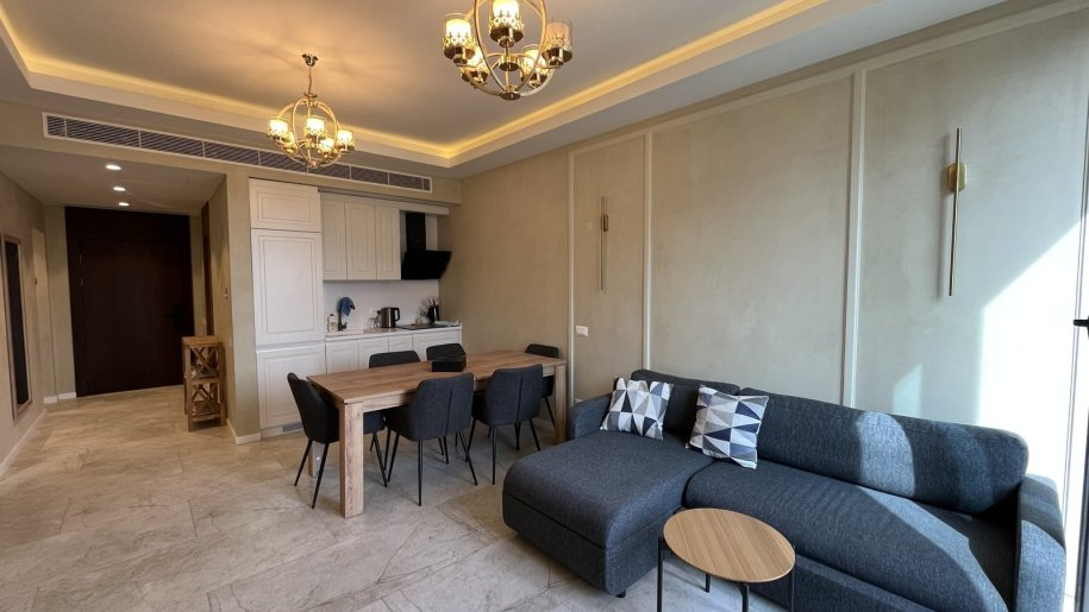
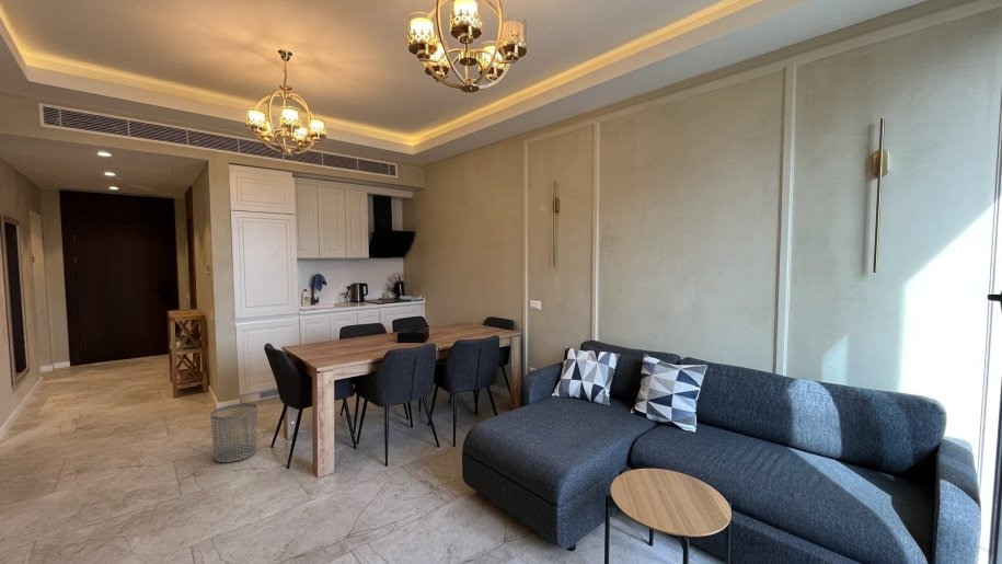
+ waste bin (234, 431)
